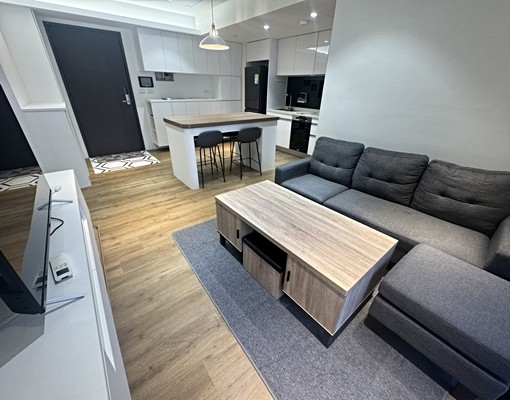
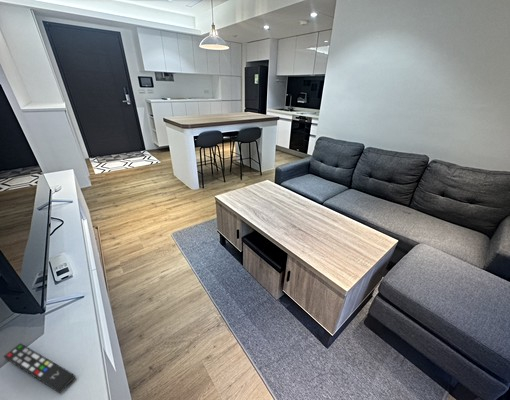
+ remote control (38, 366)
